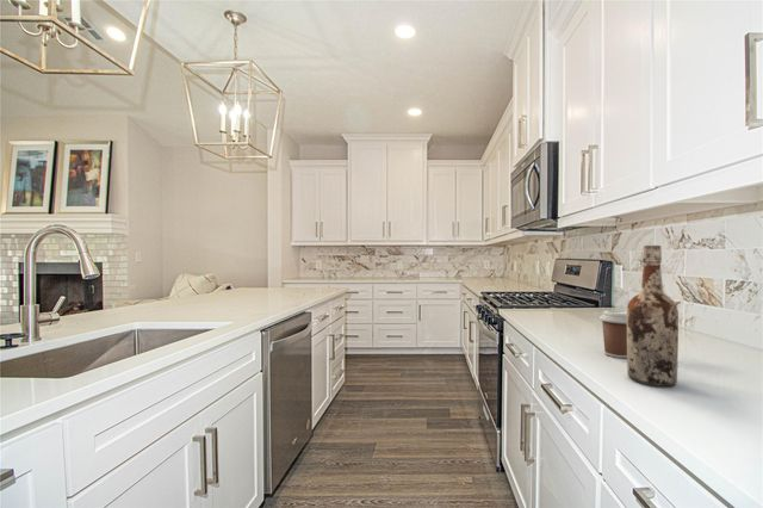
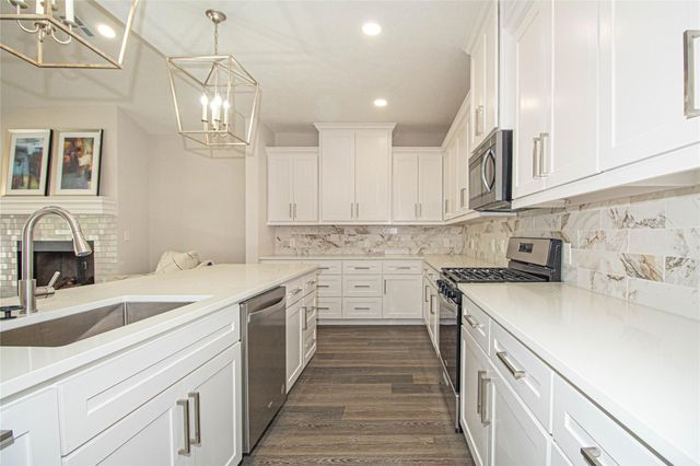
- wine bottle (651, 312)
- coffee cup (618, 333)
